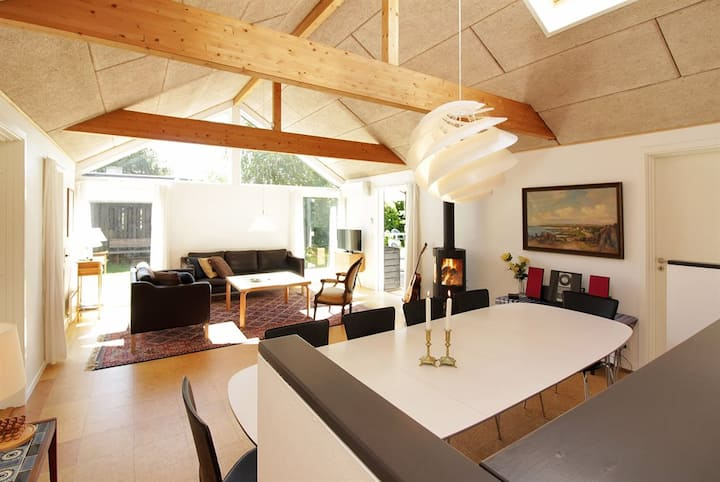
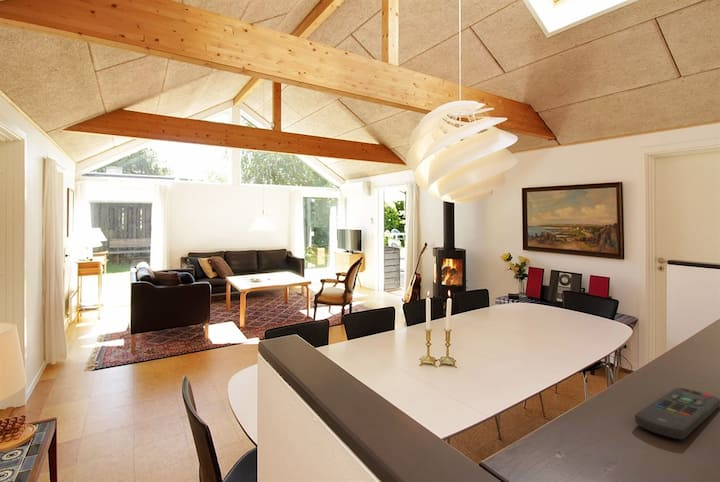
+ remote control (679, 409)
